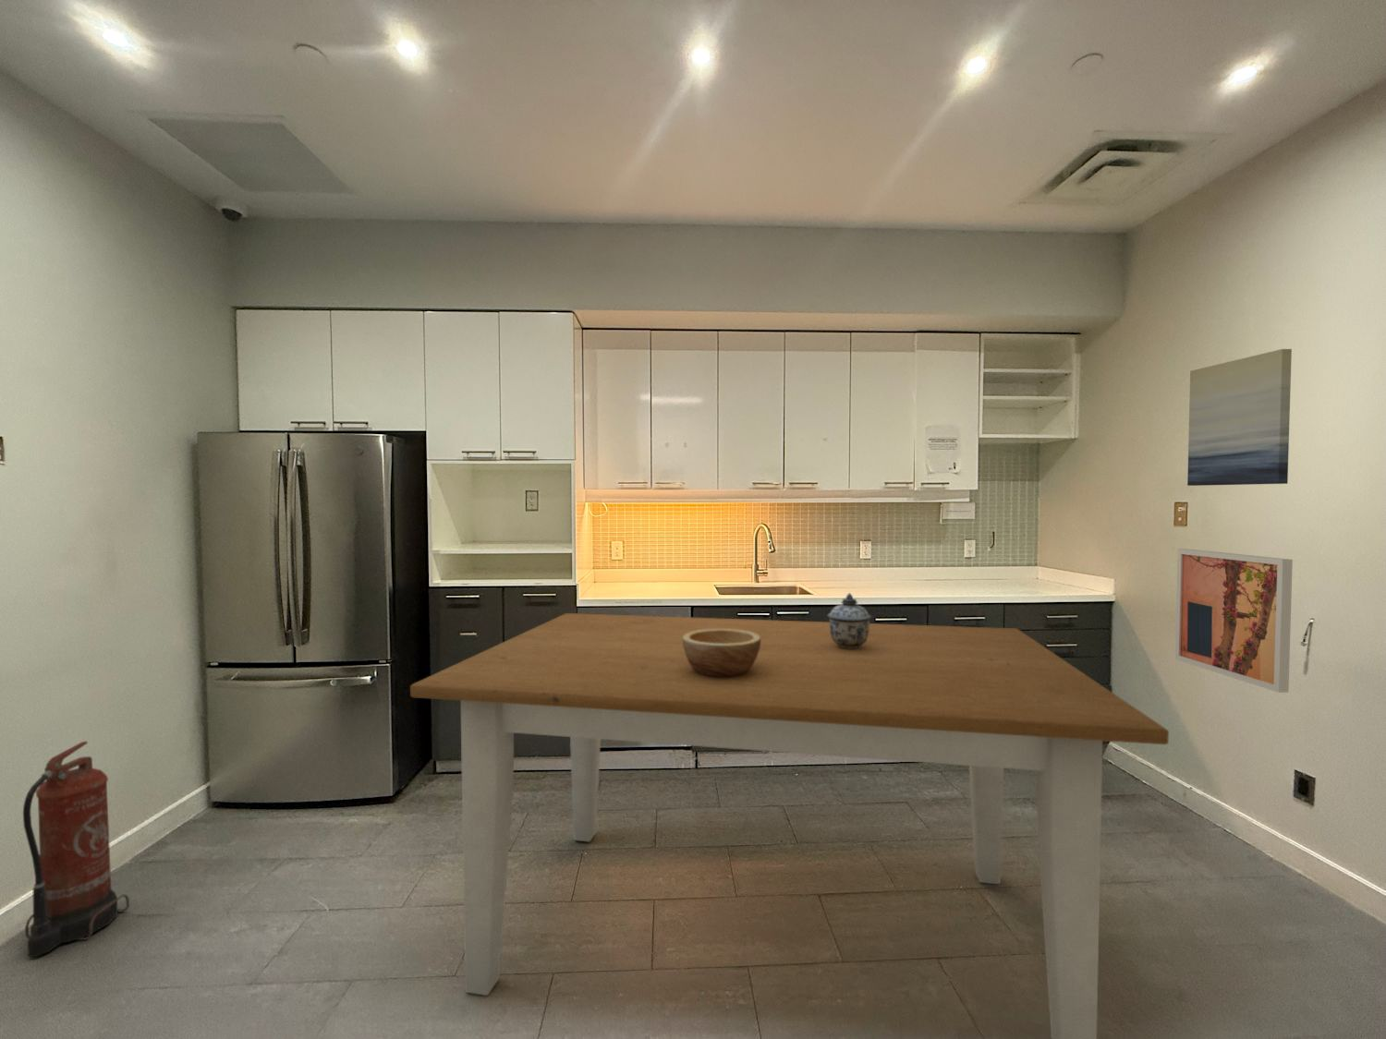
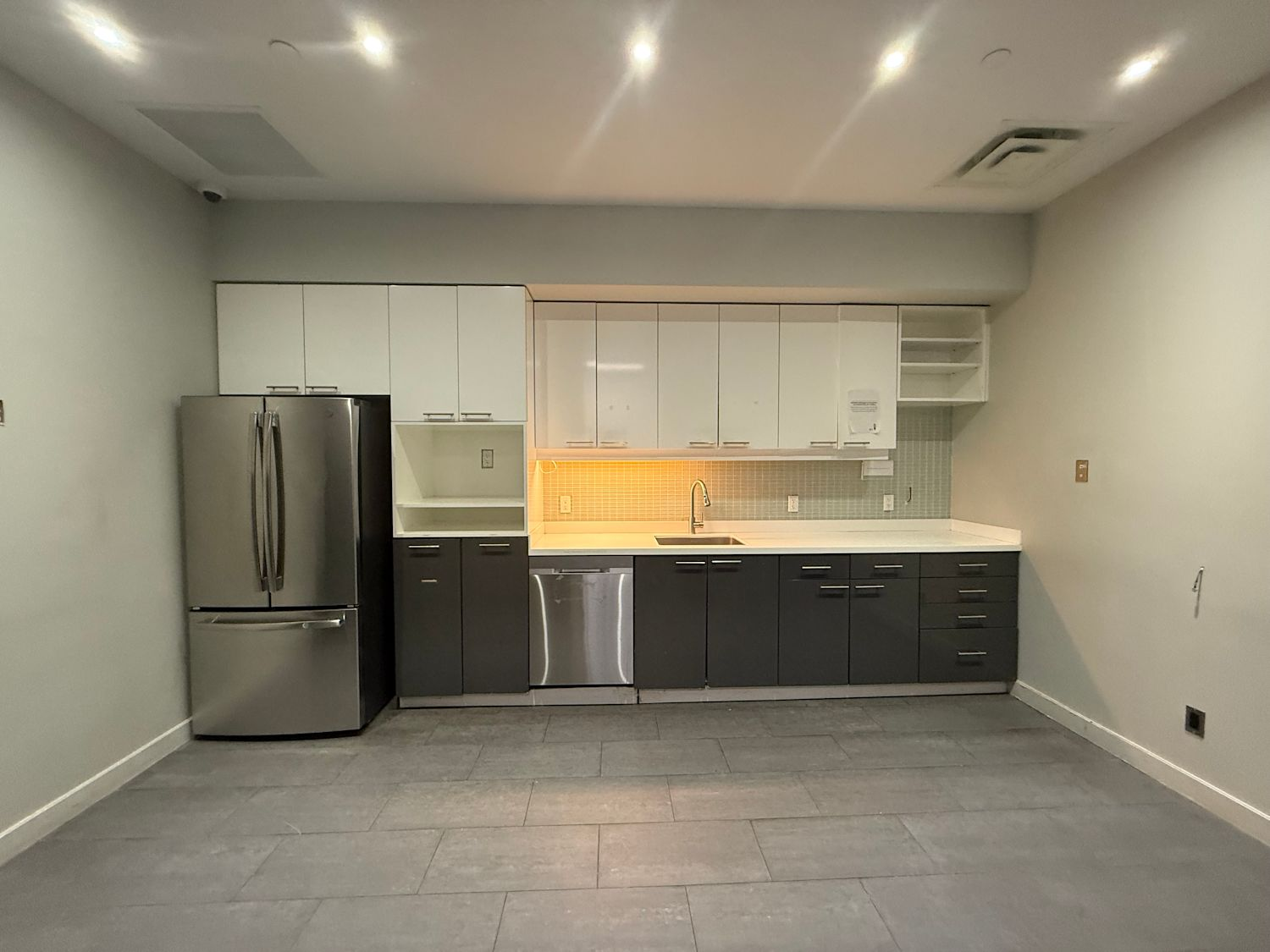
- table (768, 751)
- wall art (1234, 423)
- fire extinguisher (65, 843)
- bowl (720, 652)
- wall art (1228, 614)
- lidded jar (849, 619)
